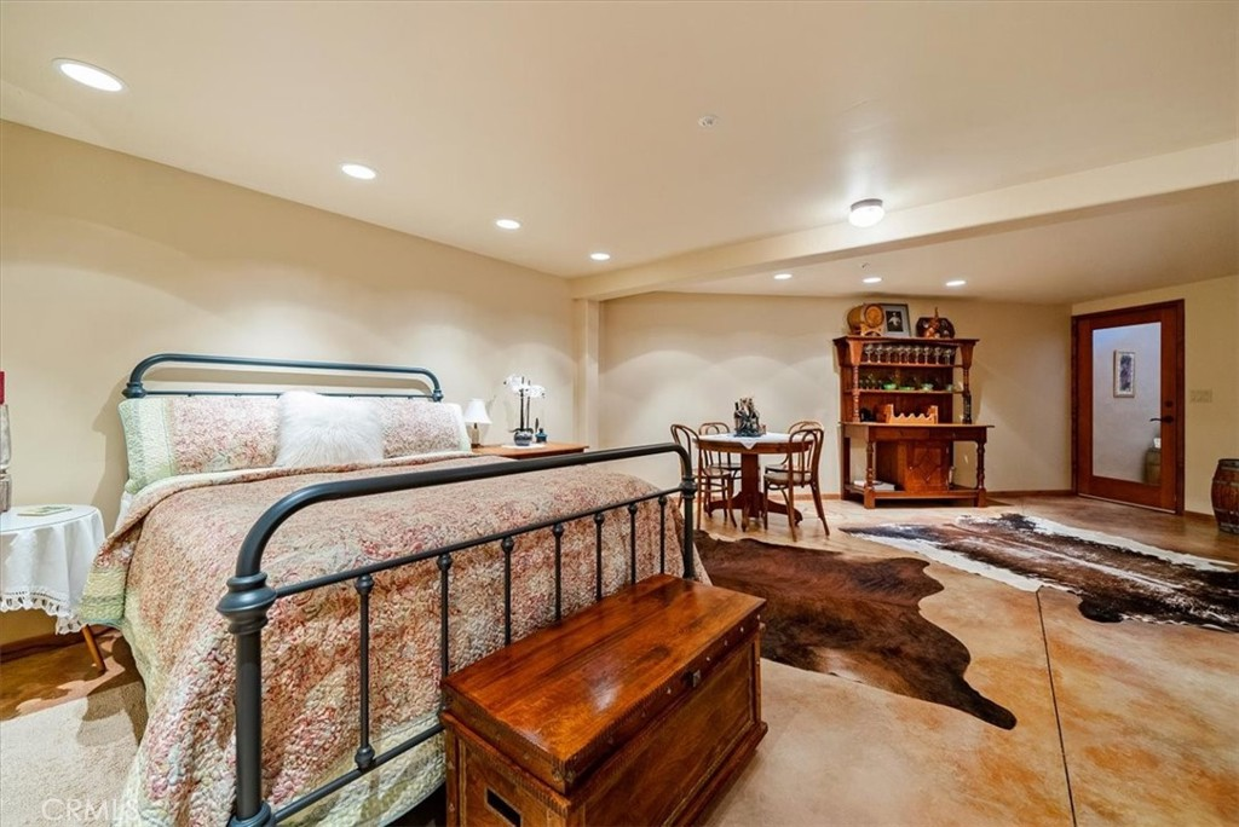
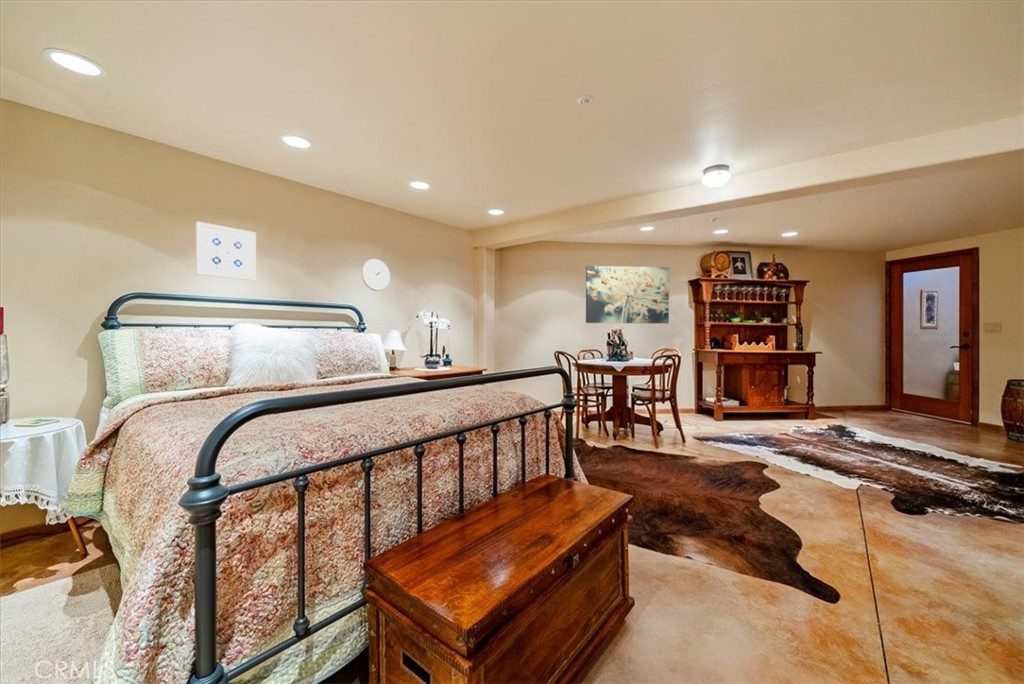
+ wall clock (376, 274)
+ wall art (627, 295)
+ wall art (227, 252)
